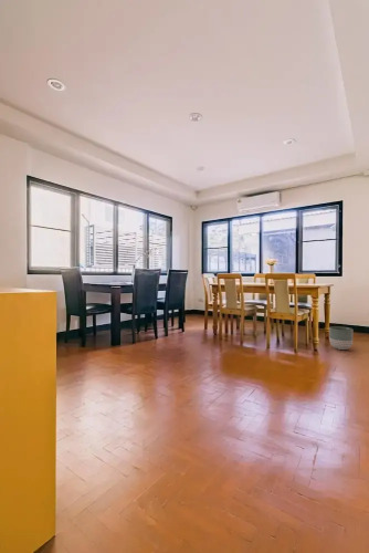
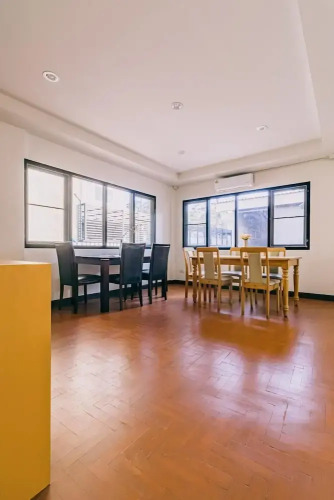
- planter (340, 338)
